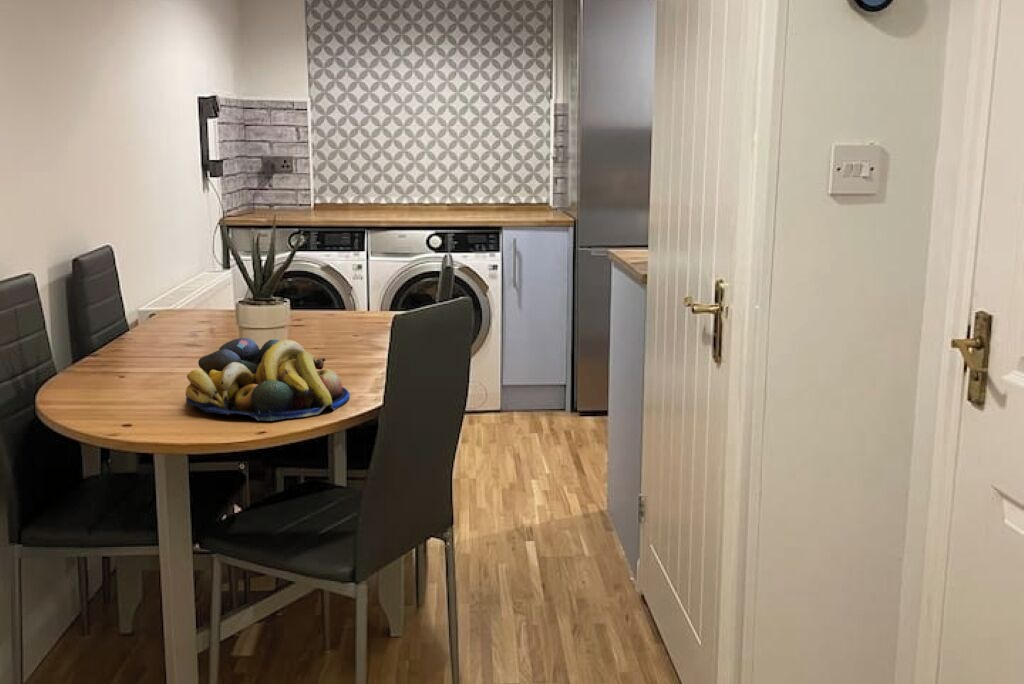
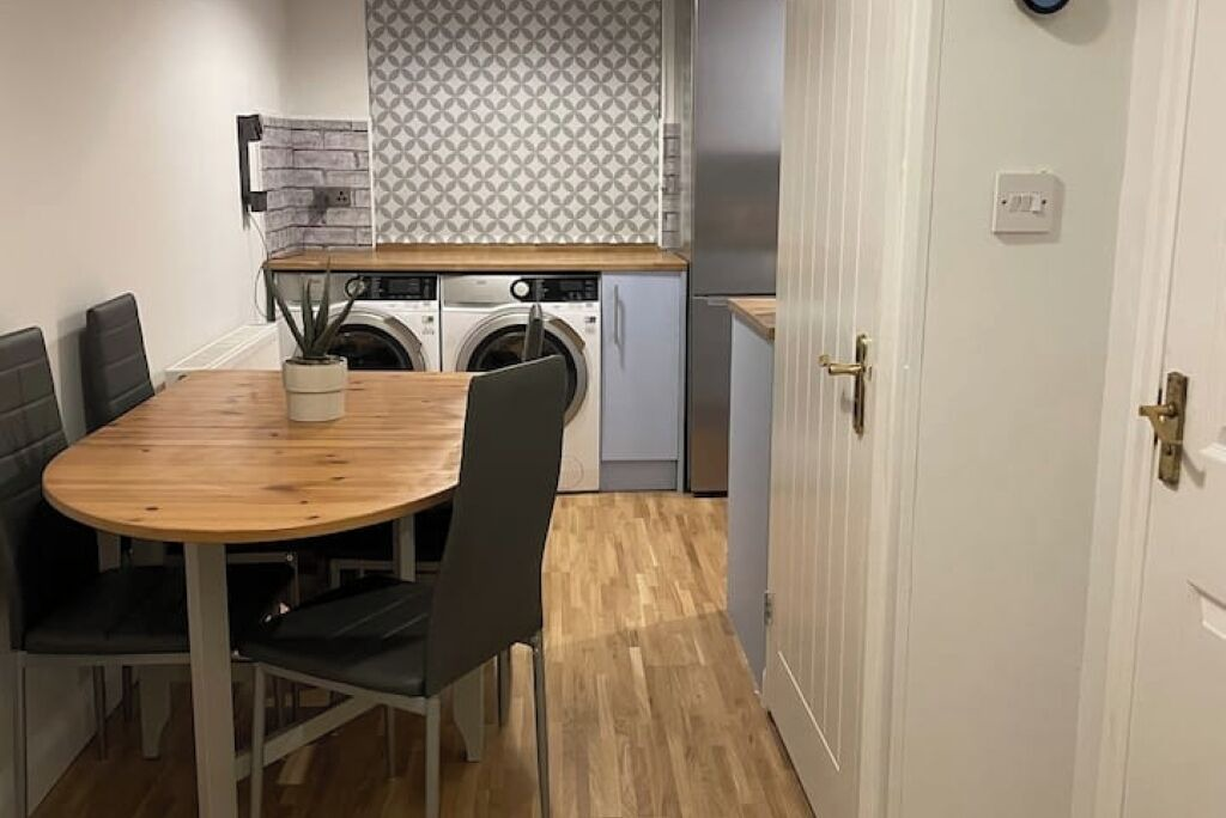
- fruit bowl (269, 370)
